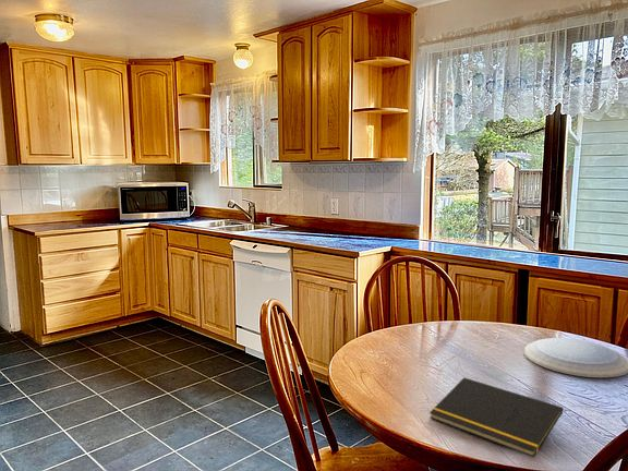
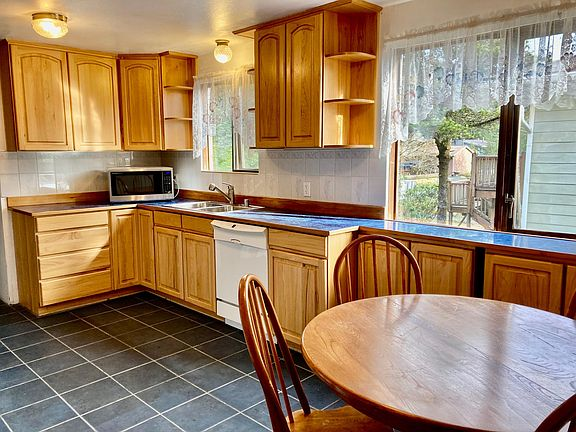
- notepad (494, 412)
- plate (575, 352)
